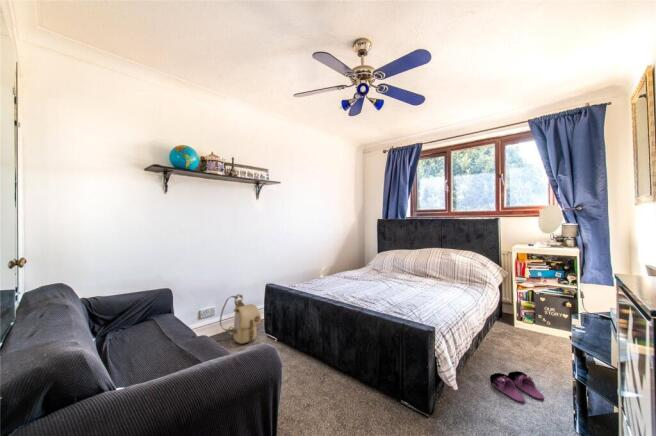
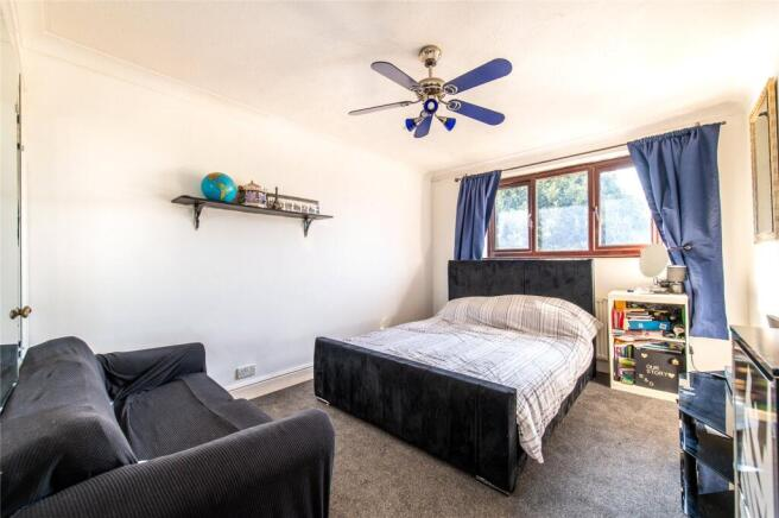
- backpack (241, 316)
- slippers (515, 382)
